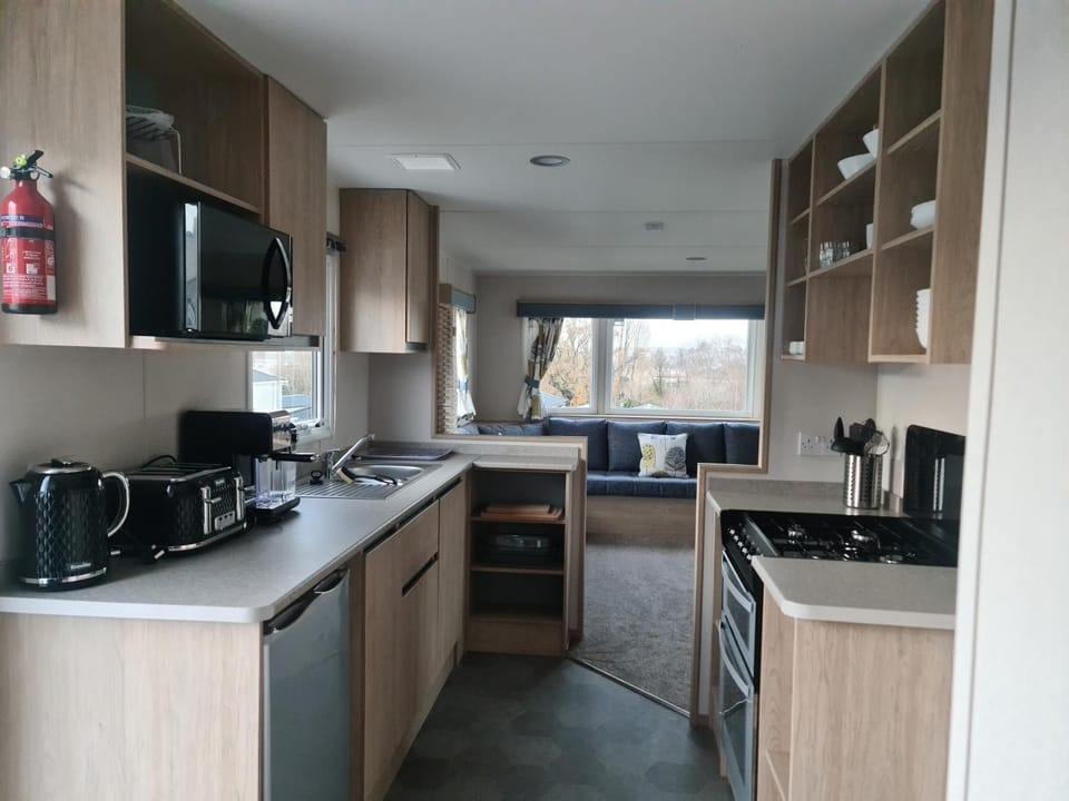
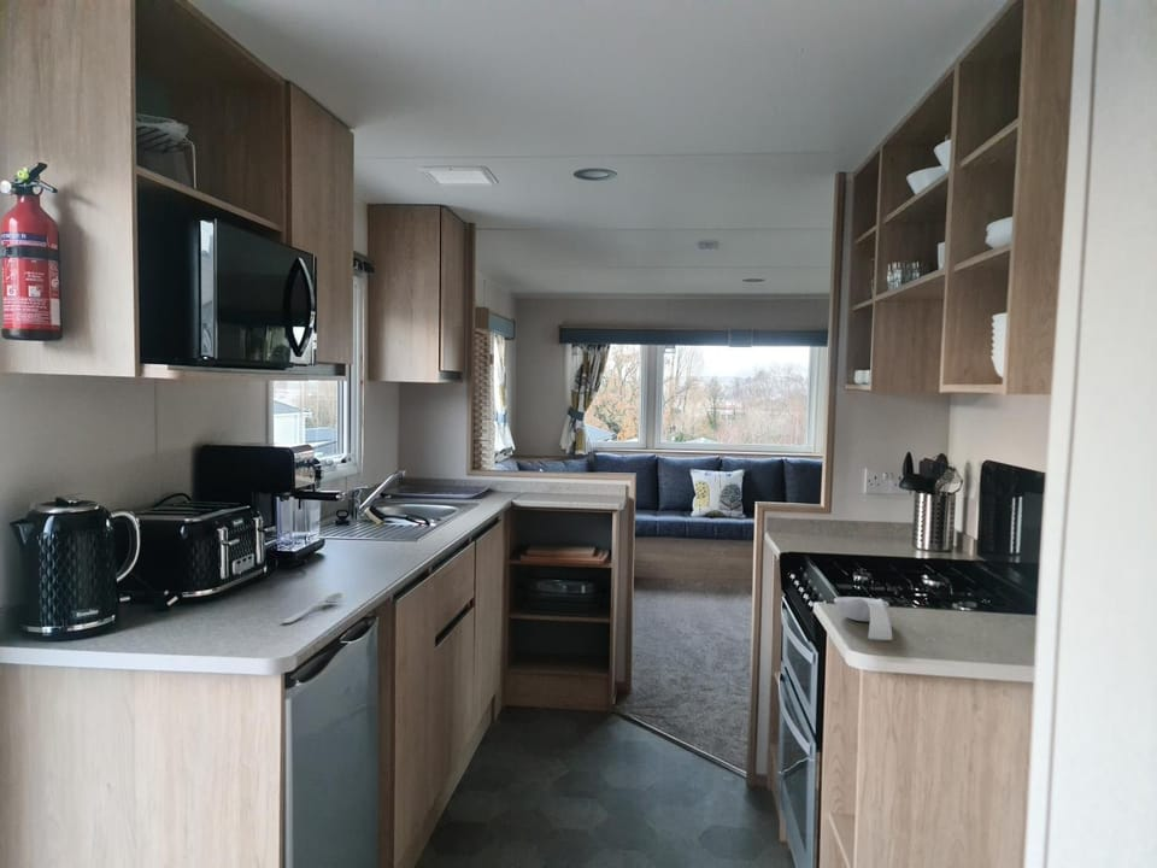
+ spoon rest (868, 609)
+ spoon (313, 606)
